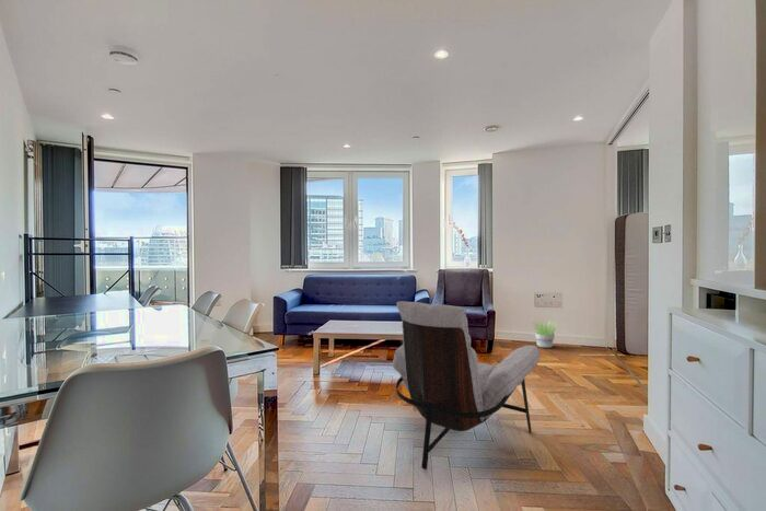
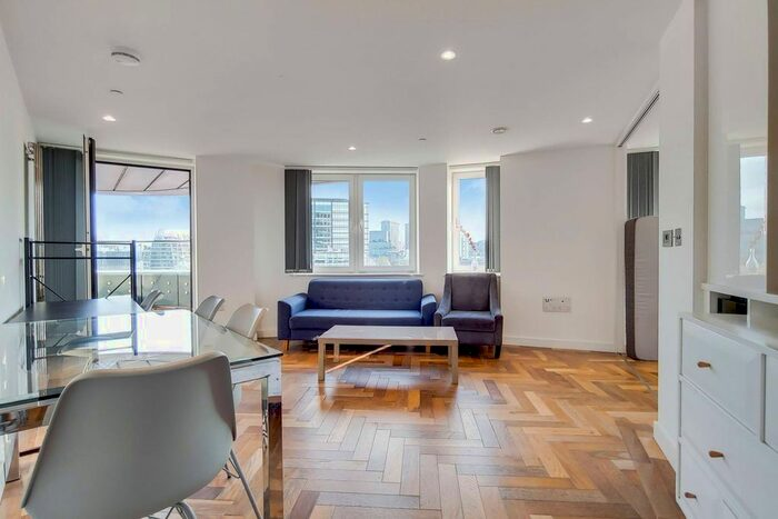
- lounge chair (462, 367)
- potted plant (544, 334)
